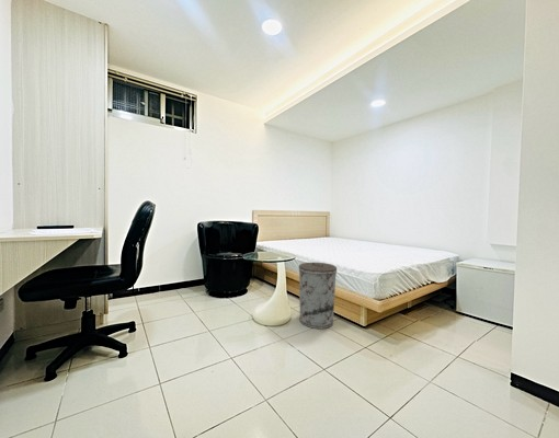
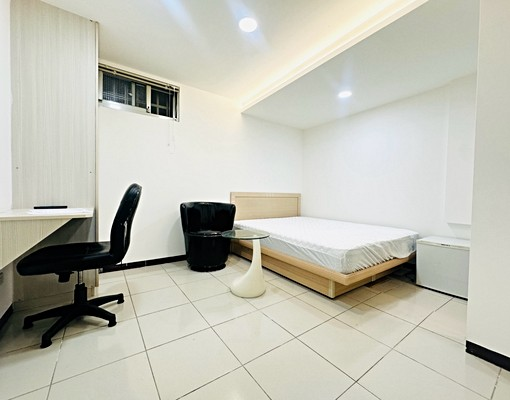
- trash can (317, 291)
